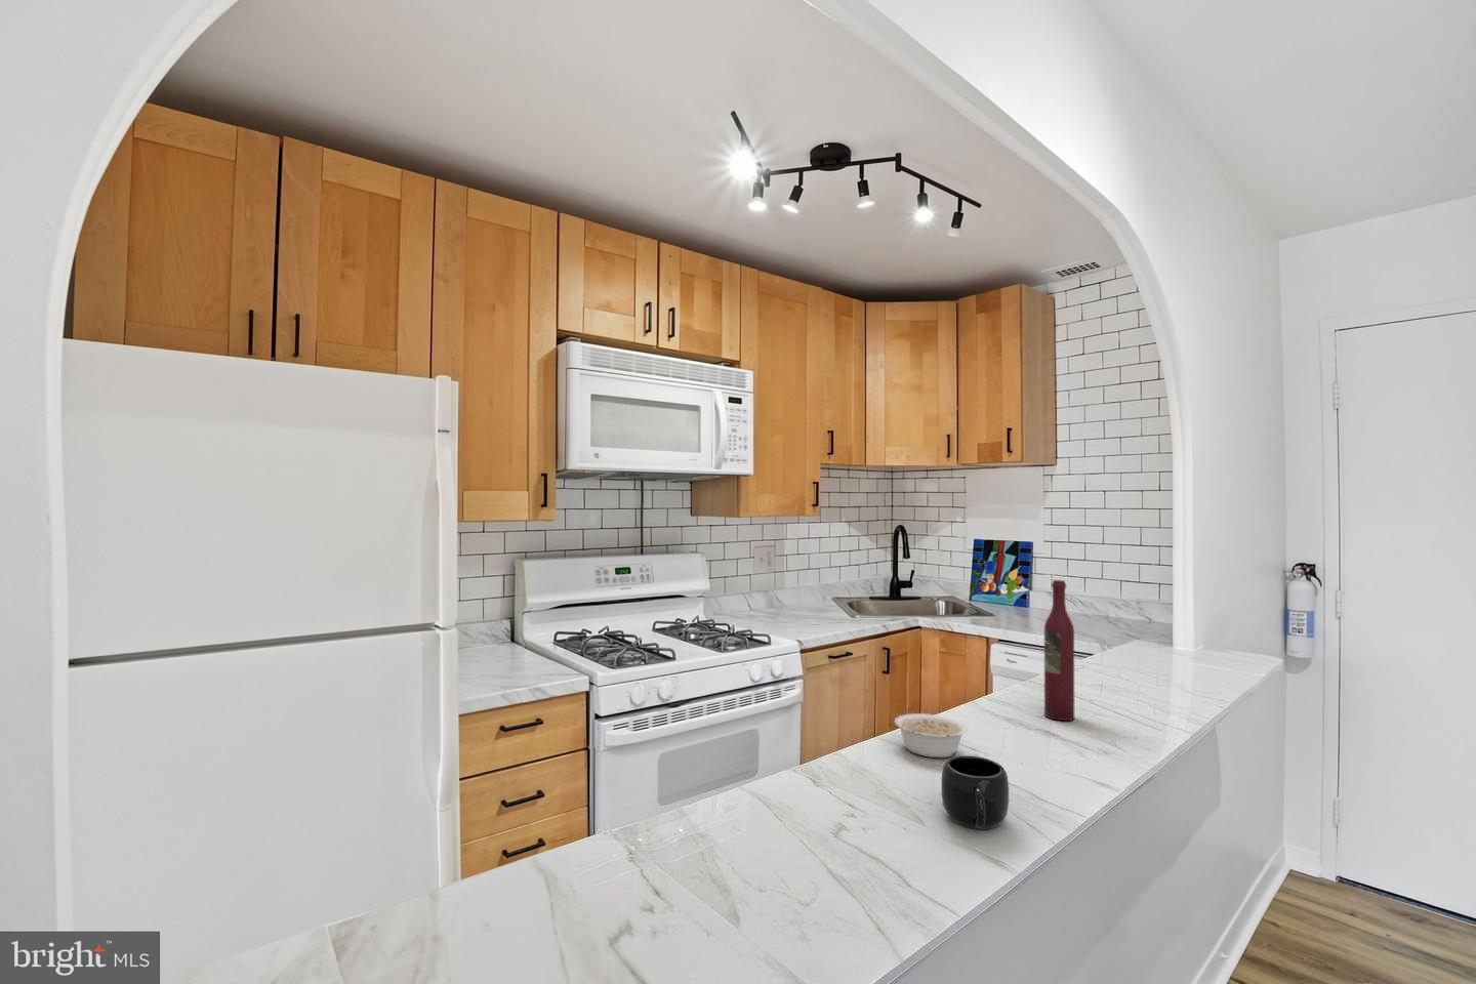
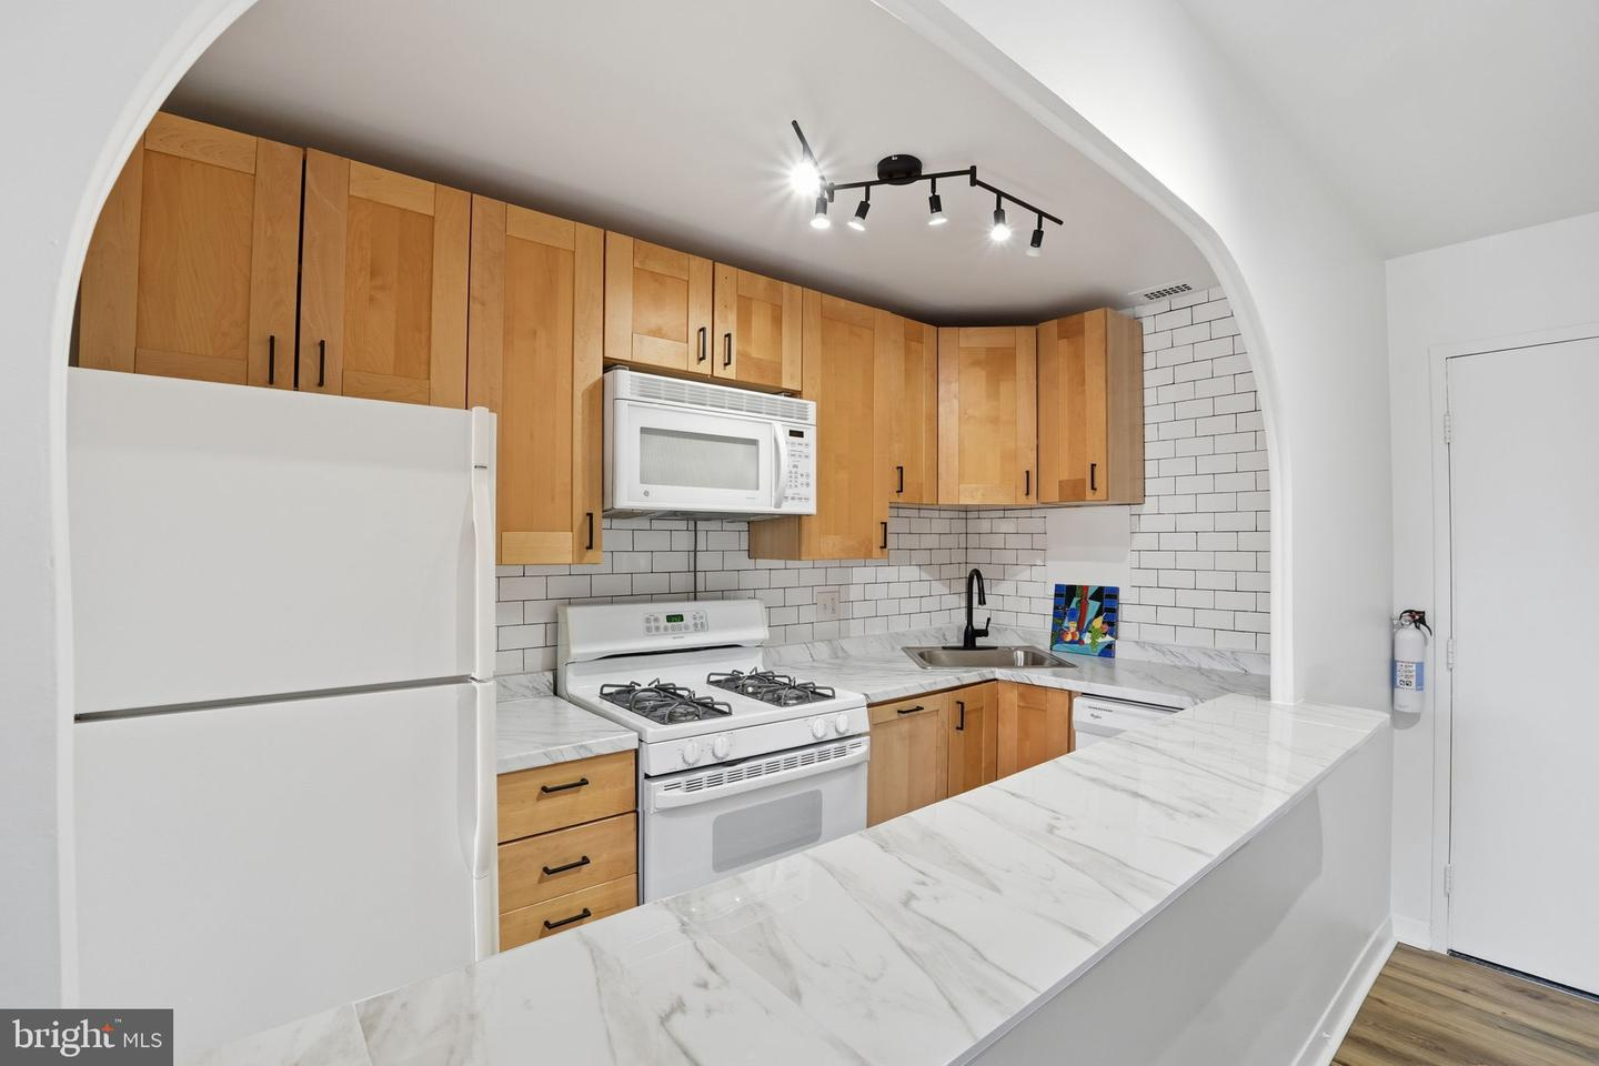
- legume (932, 734)
- wine bottle (1059, 648)
- mug (971, 793)
